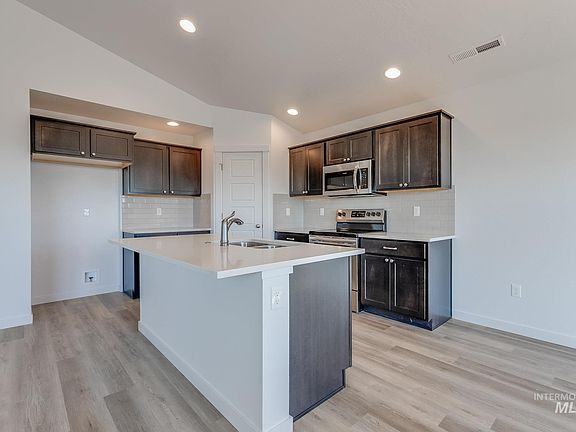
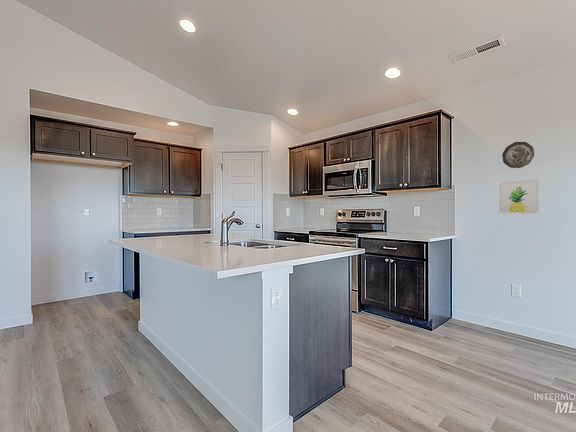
+ decorative plate (518, 155)
+ wall art (518, 197)
